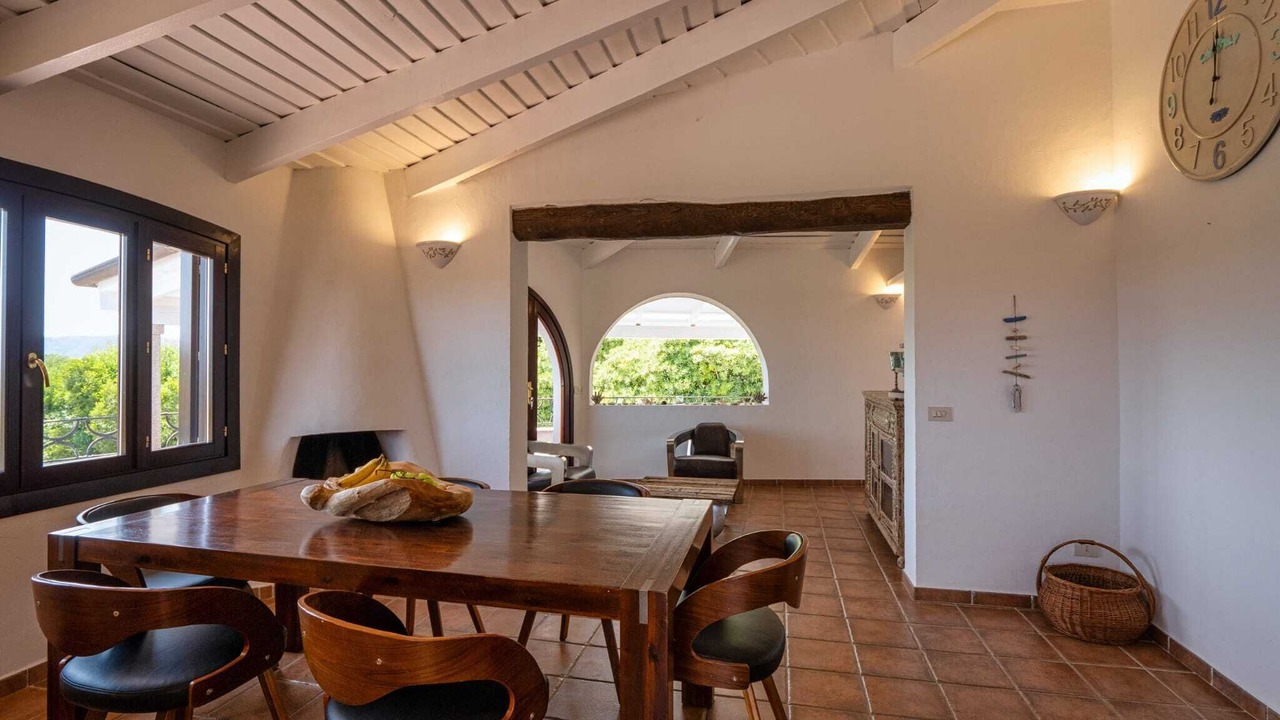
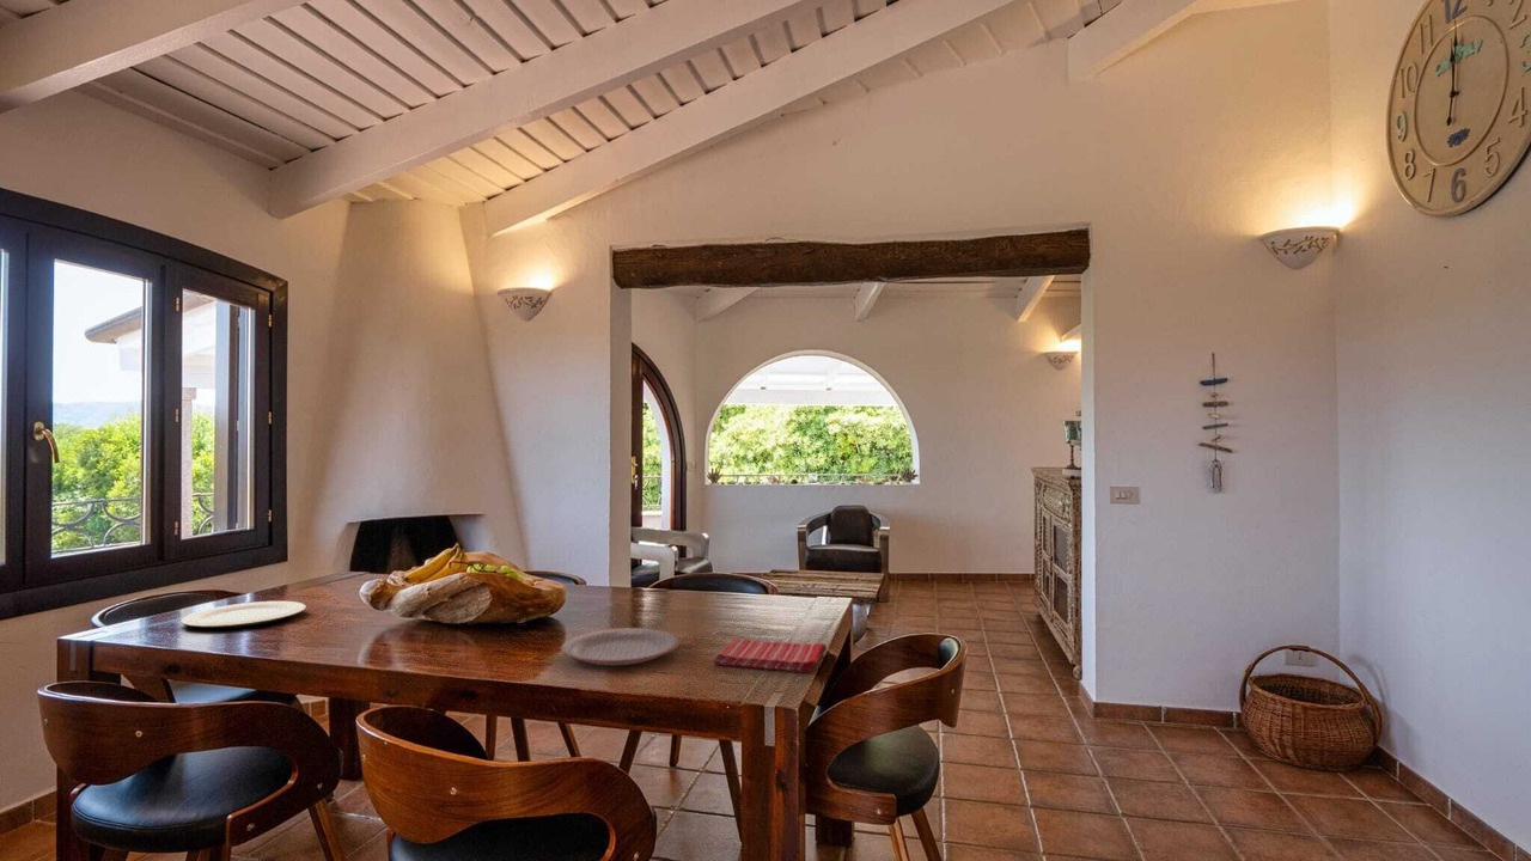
+ dish towel (771, 652)
+ plate (621, 647)
+ plate (245, 615)
